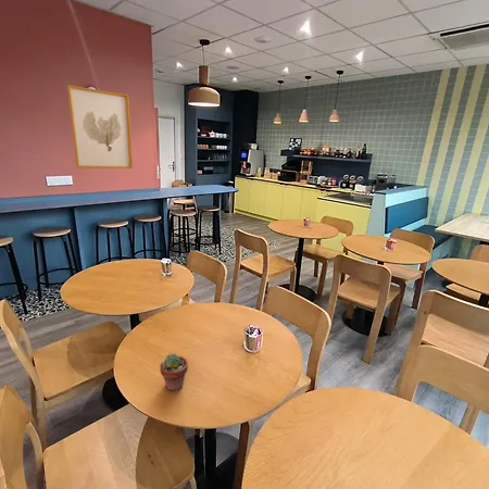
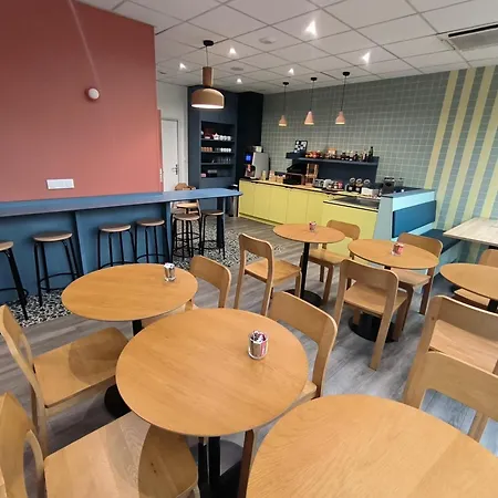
- potted succulent (174, 369)
- wall art (102, 130)
